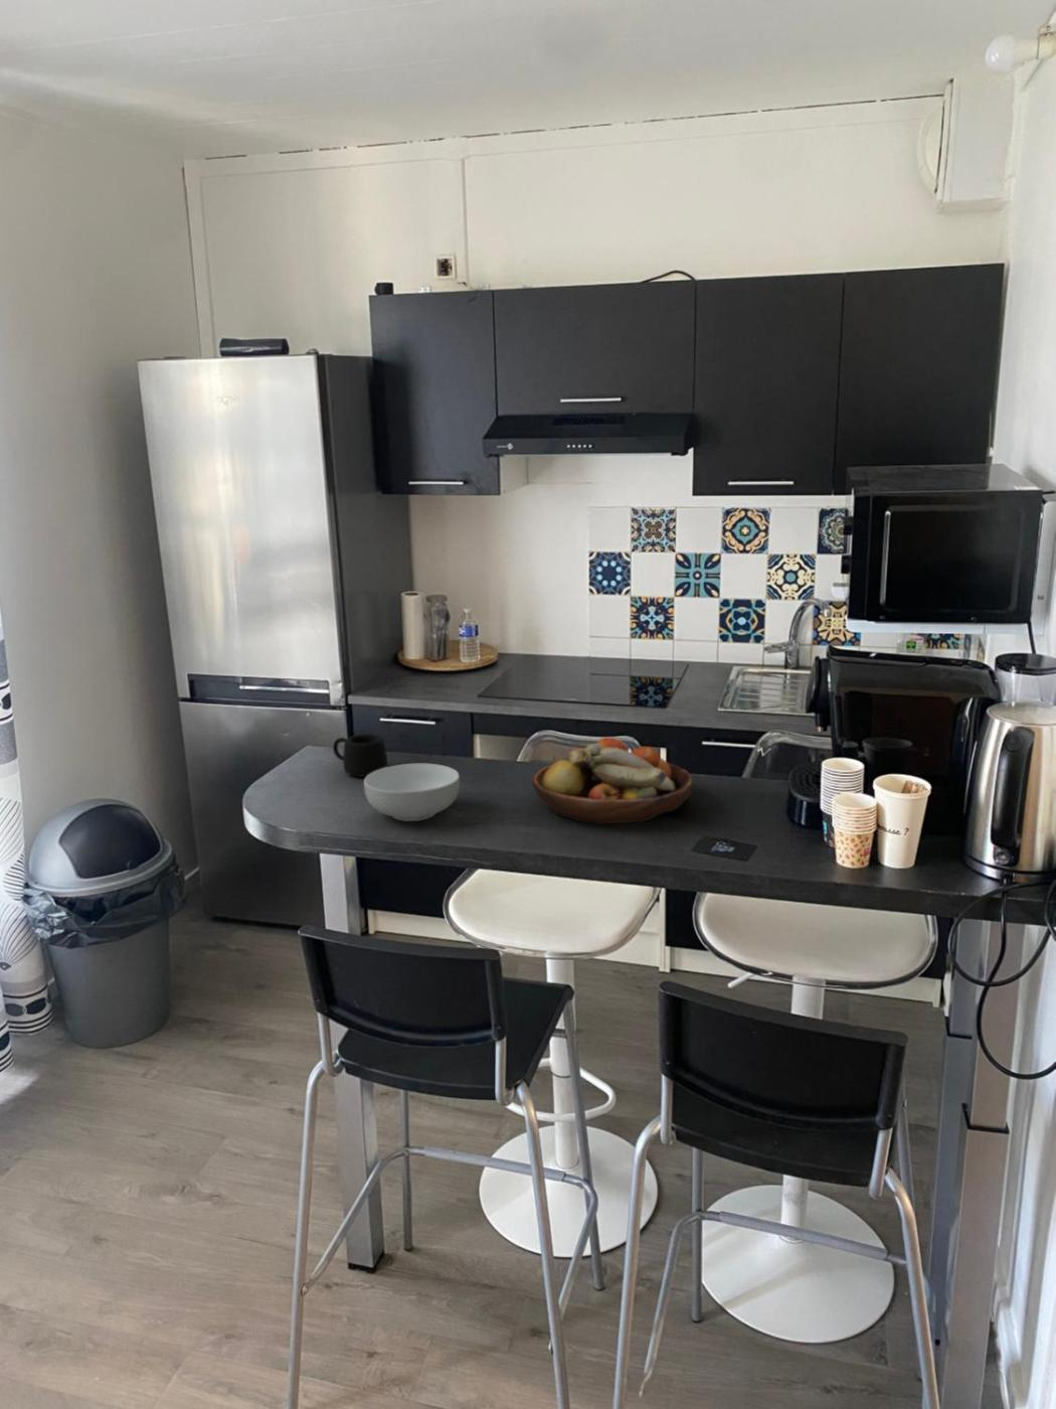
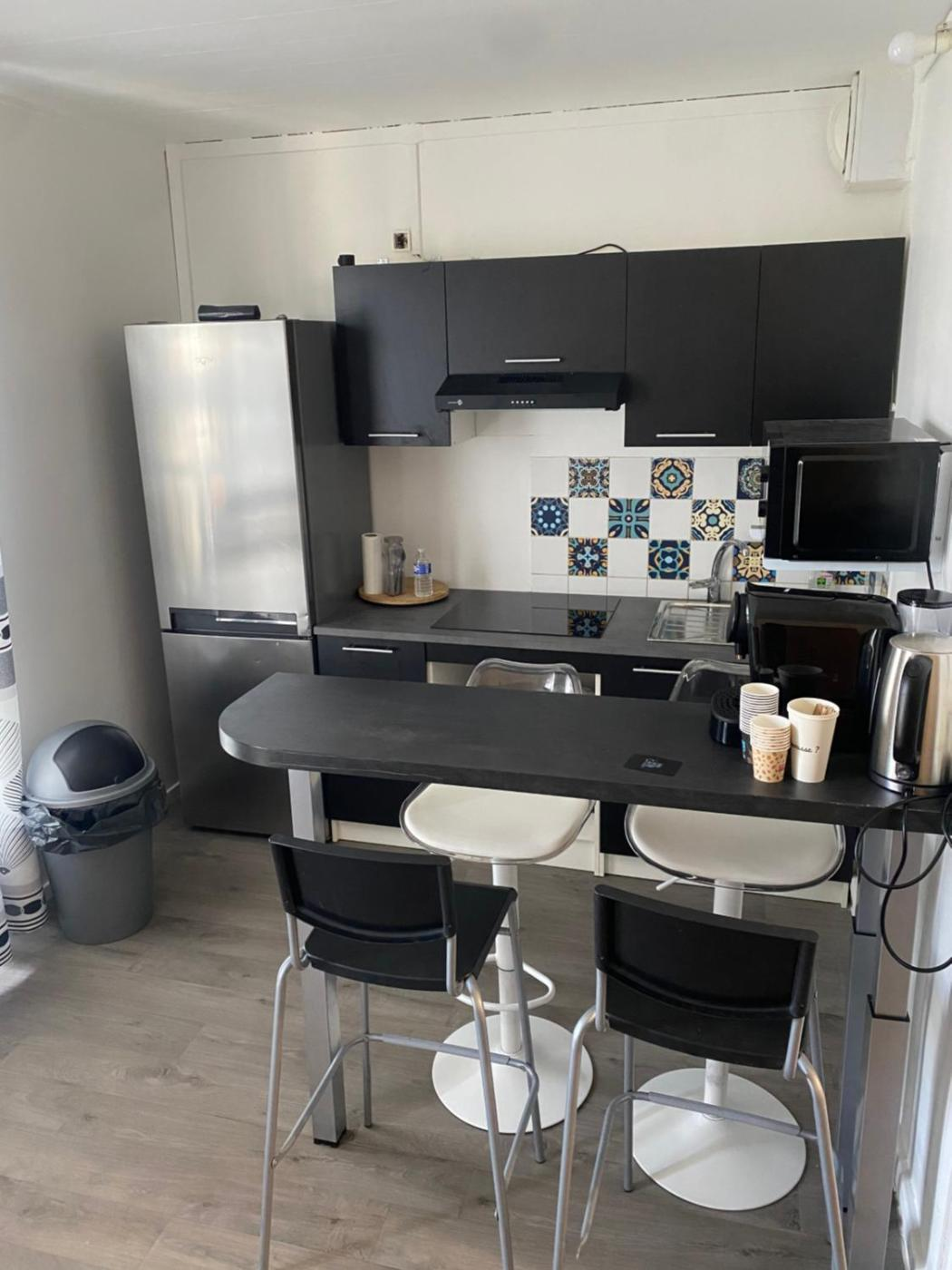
- mug (358, 753)
- cereal bowl (413, 795)
- fruit bowl (613, 771)
